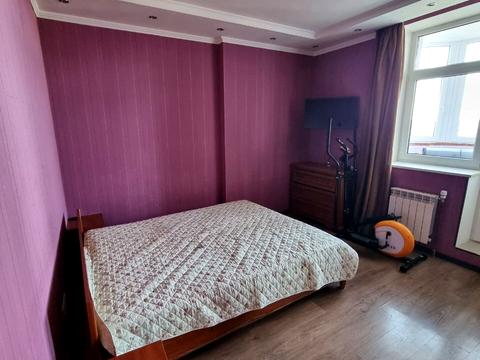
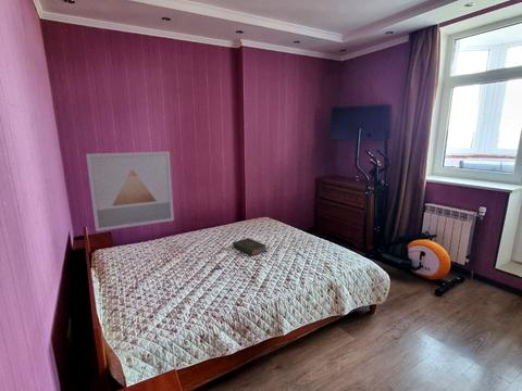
+ wall art (133, 189)
+ book (249, 245)
